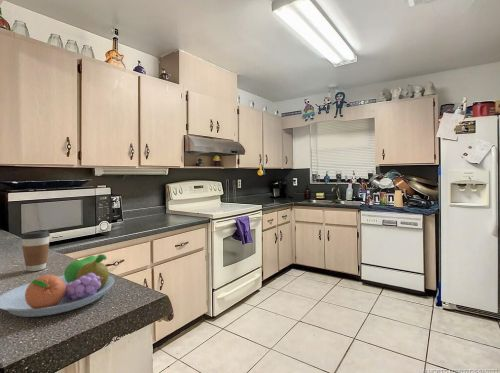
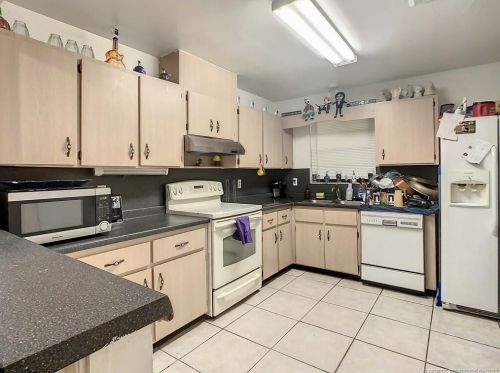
- coffee cup (36, 250)
- fruit bowl (65, 278)
